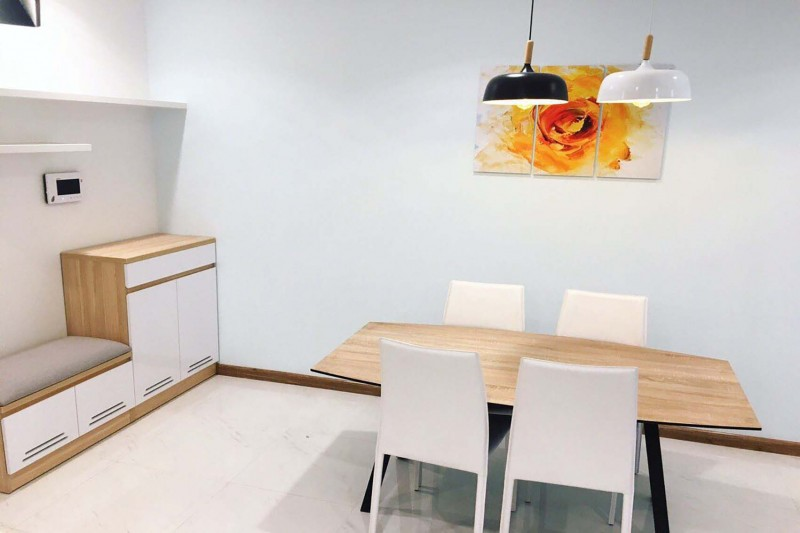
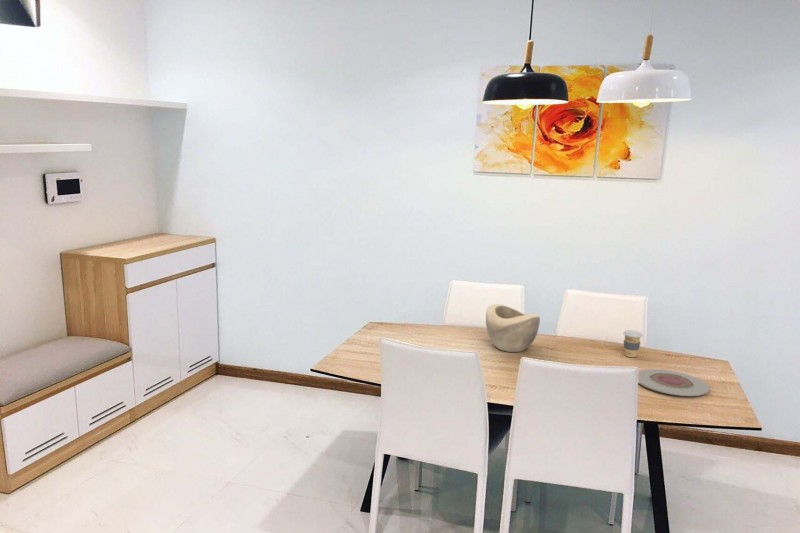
+ plate (670, 381)
+ coffee cup (631, 343)
+ decorative bowl (511, 328)
